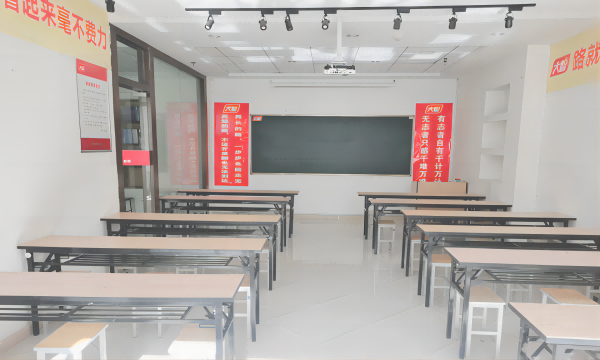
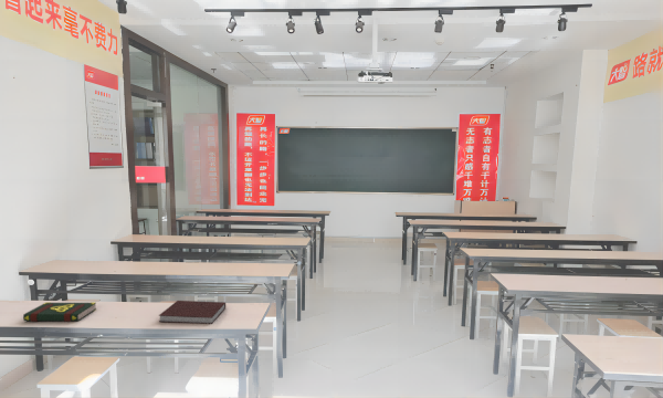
+ notebook (193, 311)
+ book (61, 311)
